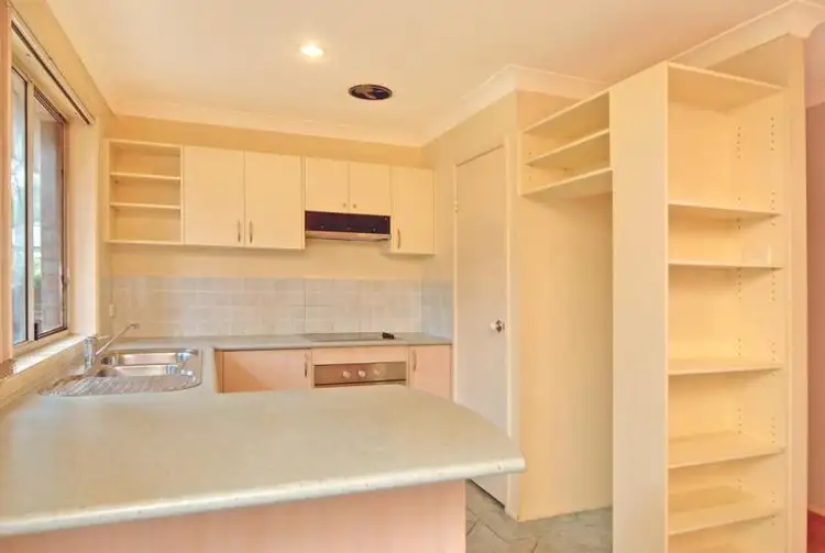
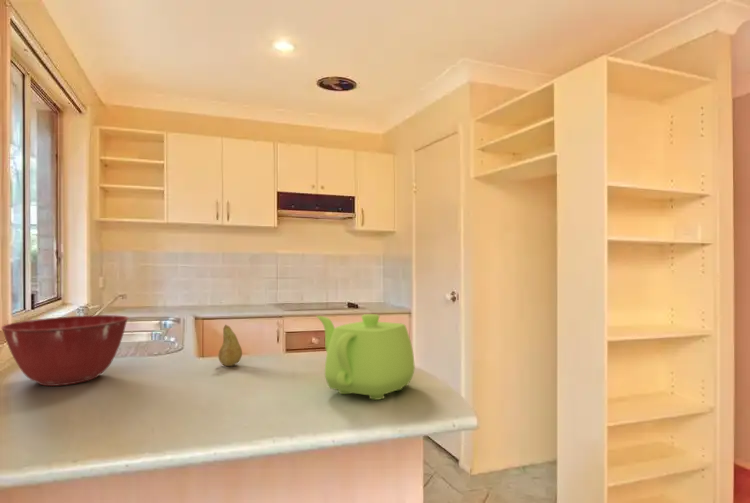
+ fruit (230, 344)
+ mixing bowl (68, 349)
+ teapot (358, 351)
